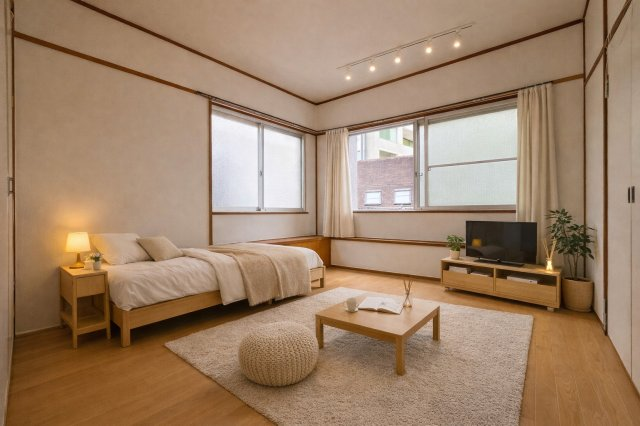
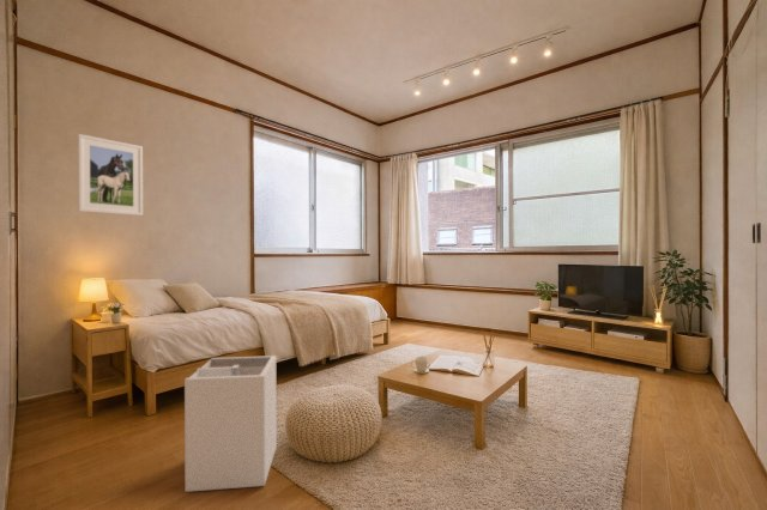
+ laundry hamper (235, 417)
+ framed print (111, 176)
